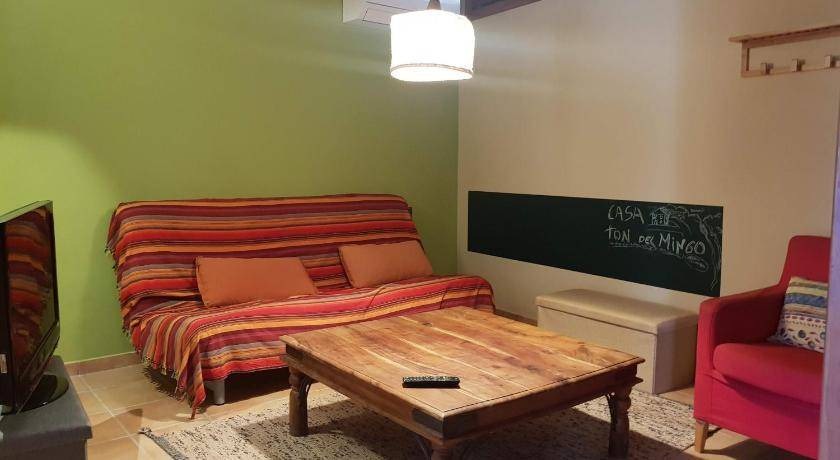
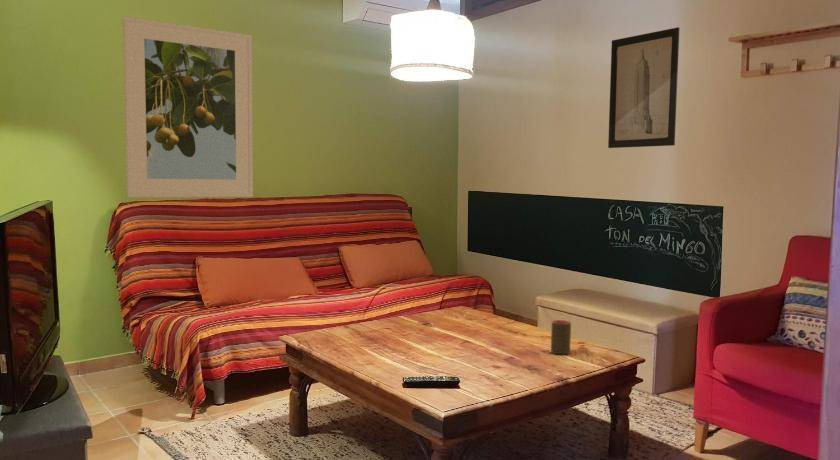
+ cup (560, 337)
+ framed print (192, 112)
+ wall art (641, 90)
